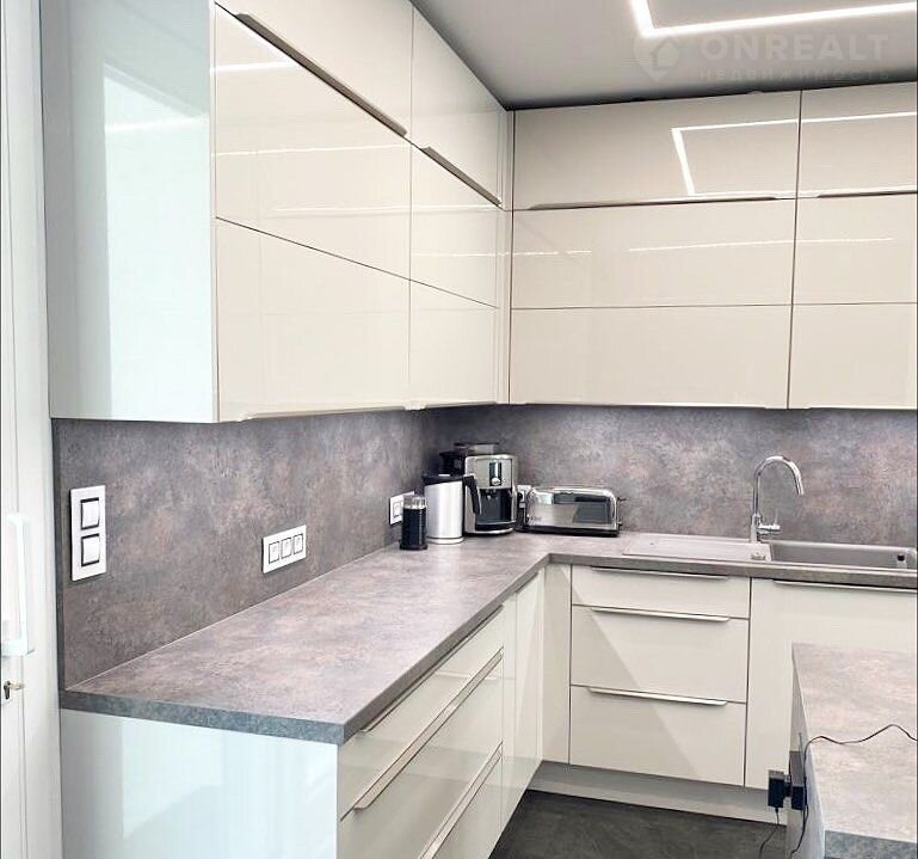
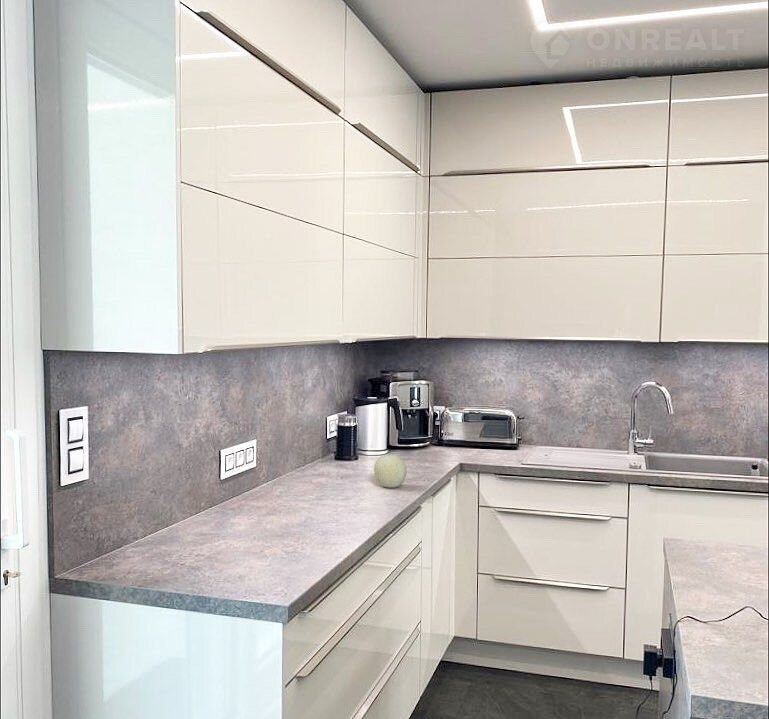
+ fruit (390, 470)
